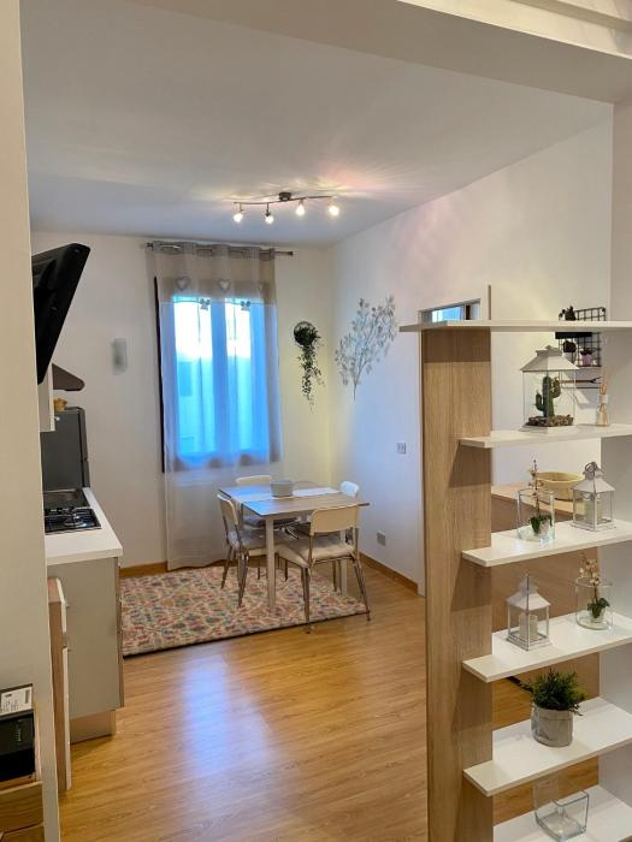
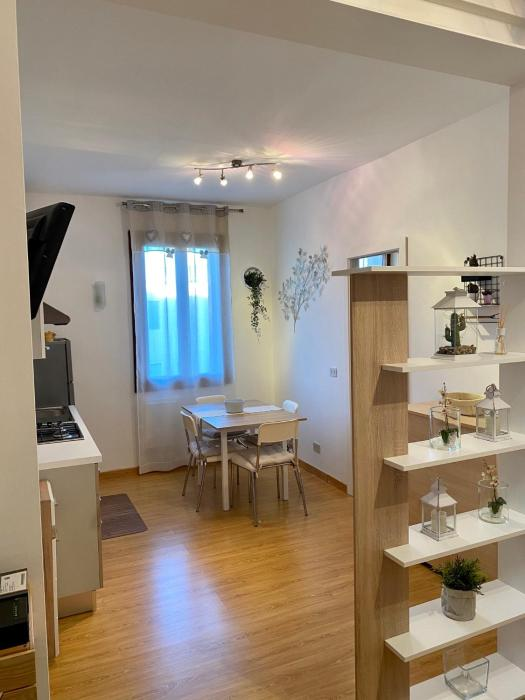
- rug (183, 601)
